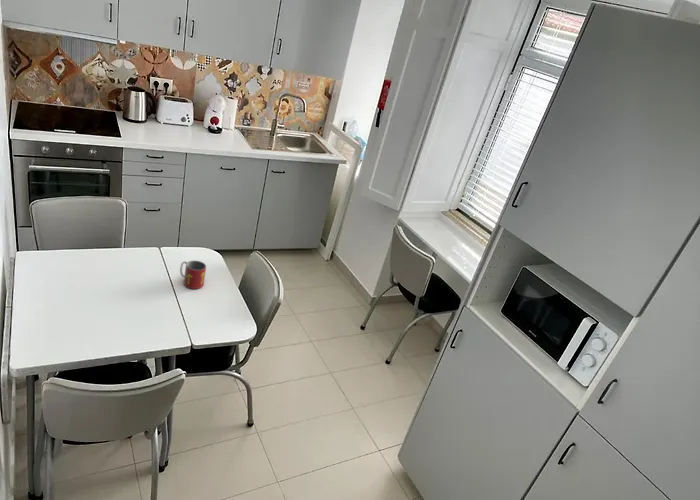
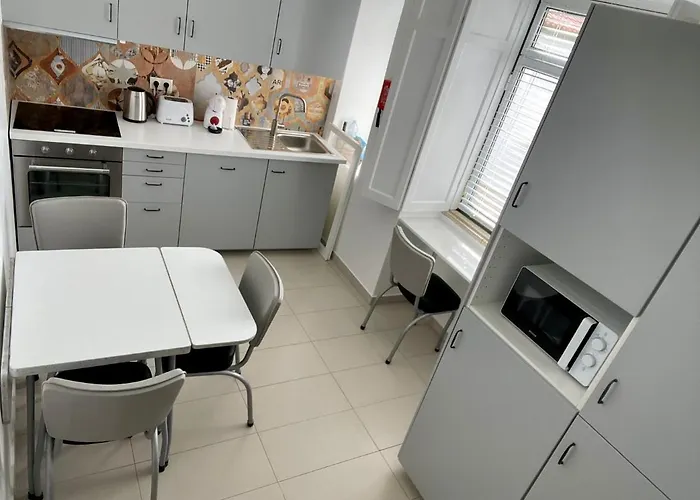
- mug (191, 273)
